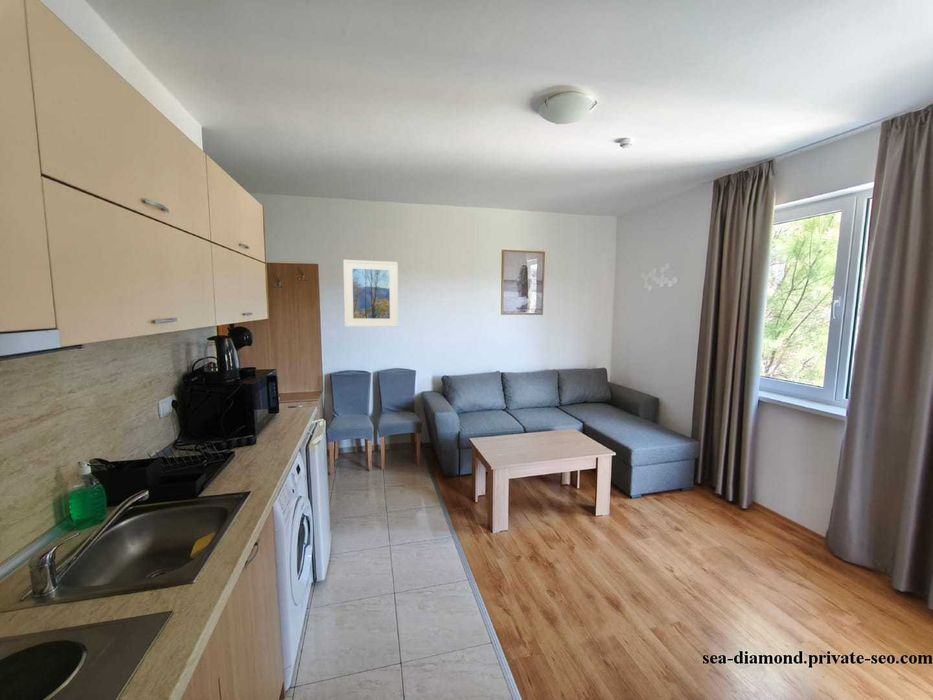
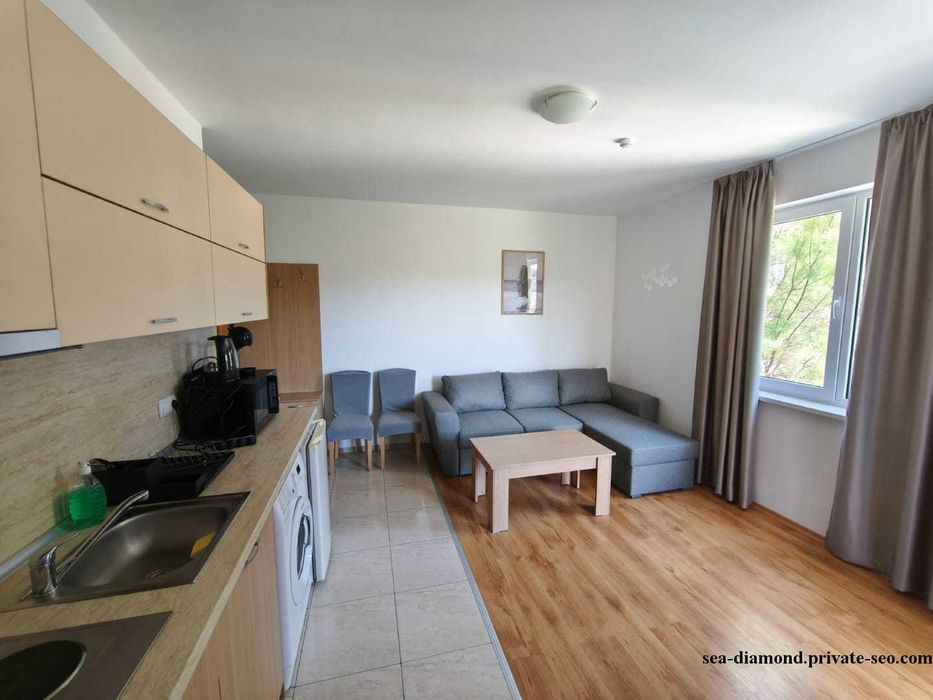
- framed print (371, 294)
